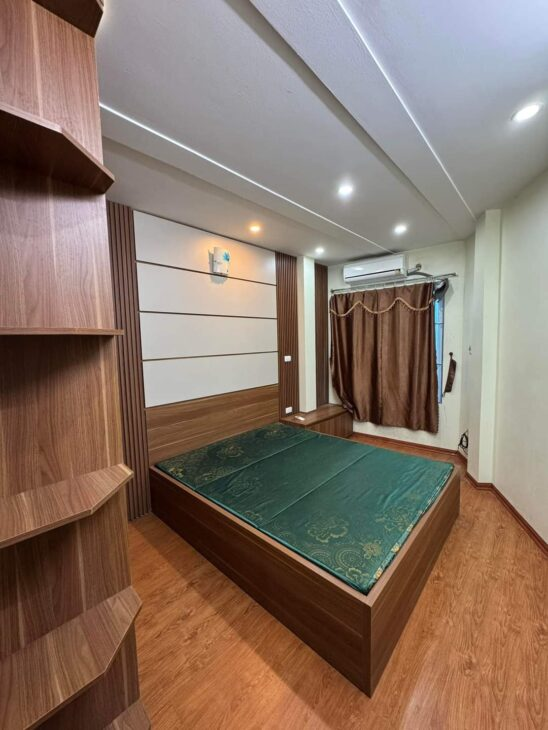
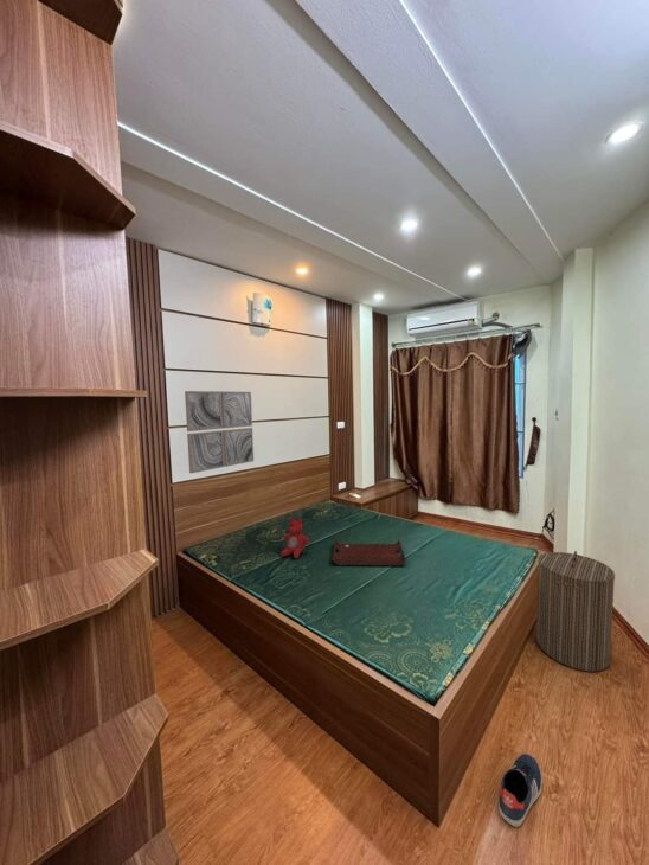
+ stuffed bear (294, 537)
+ serving tray (367, 551)
+ sneaker (521, 778)
+ wall art (221, 428)
+ laundry hamper (573, 601)
